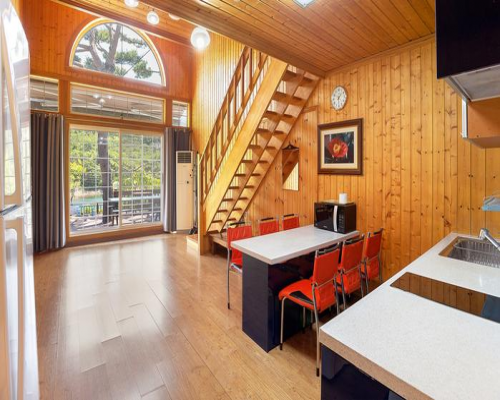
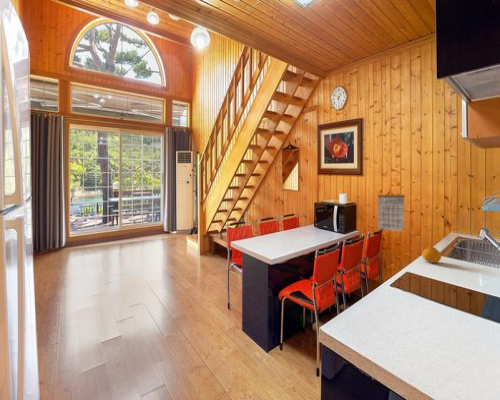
+ calendar (390, 208)
+ fruit (431, 254)
